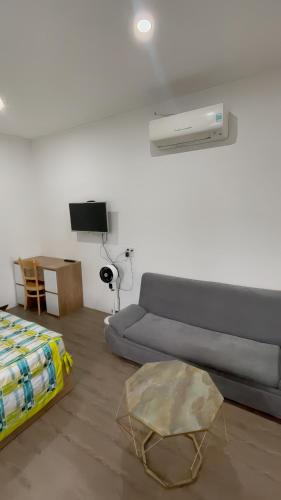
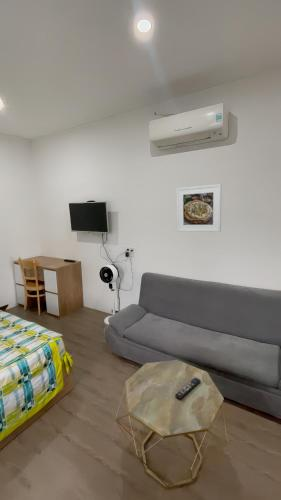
+ remote control (188, 387)
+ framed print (197, 209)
